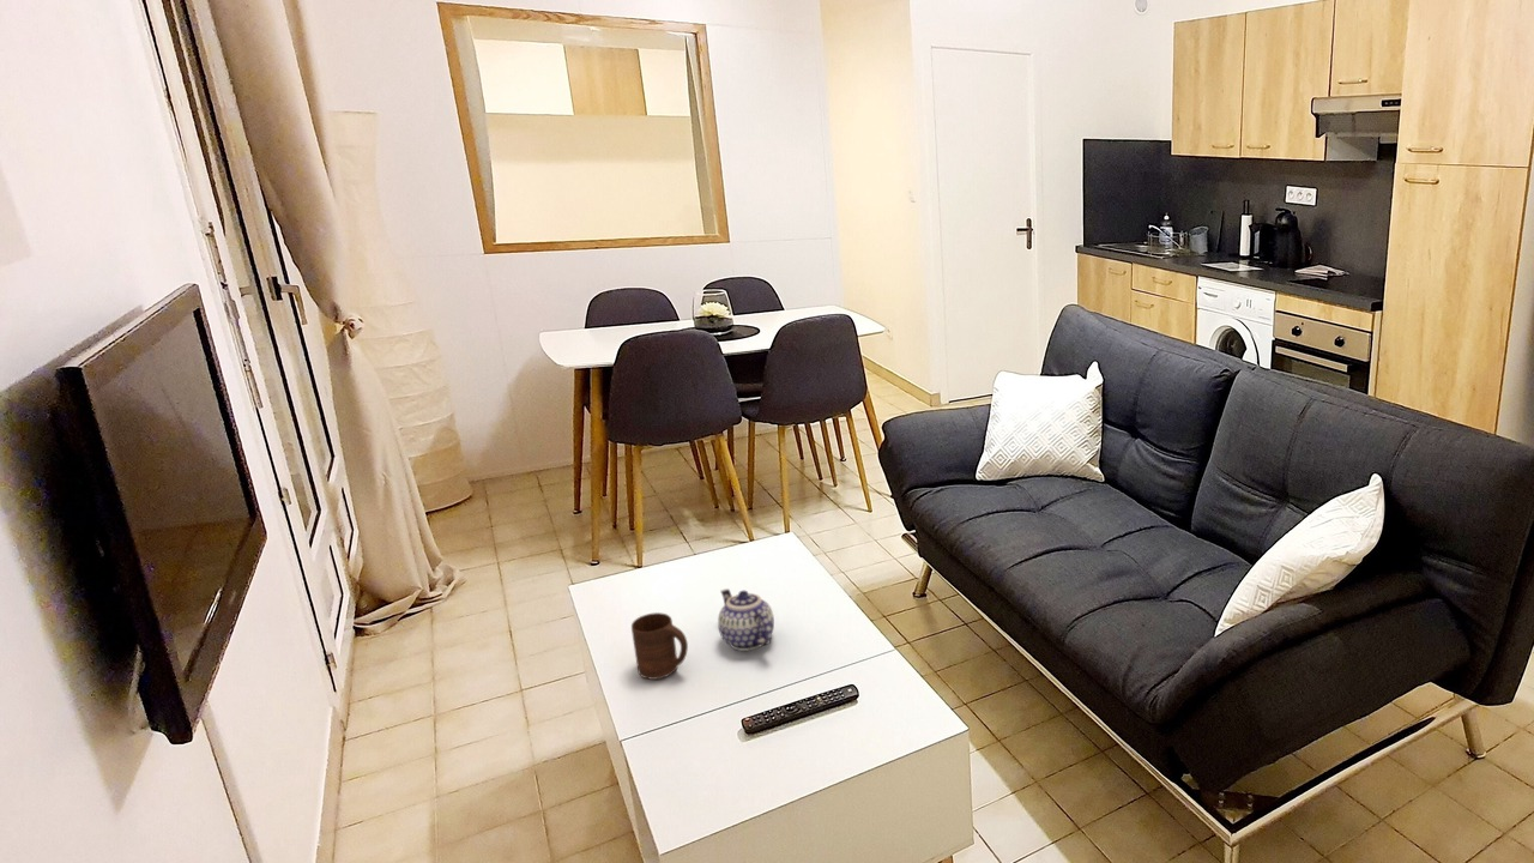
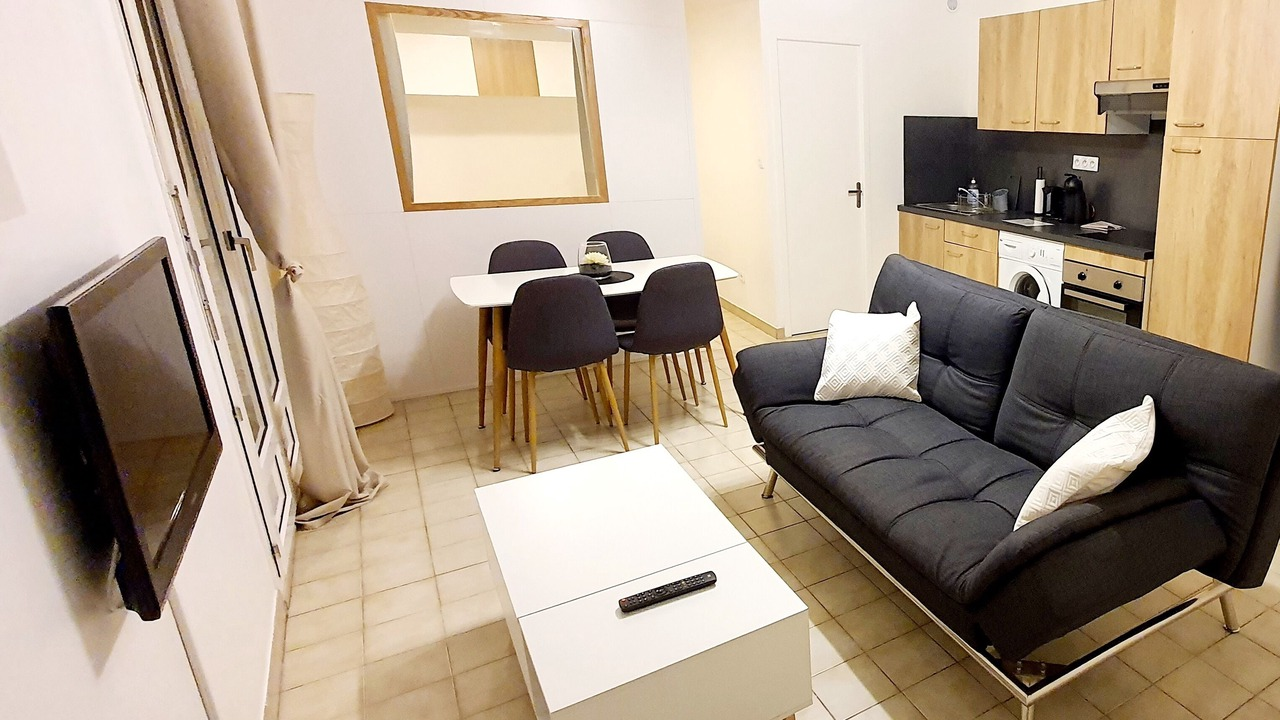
- cup (660, 646)
- teapot (745, 616)
